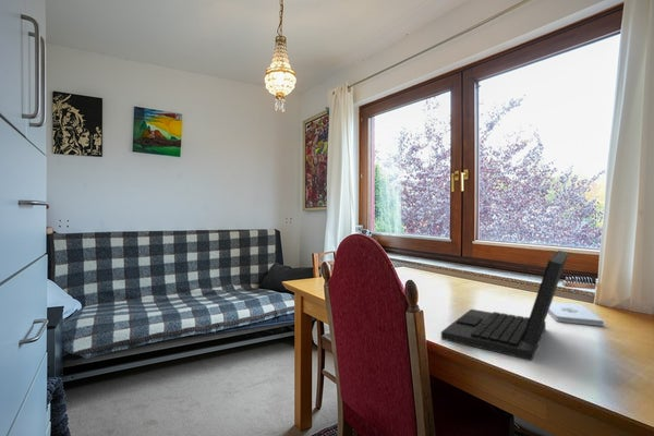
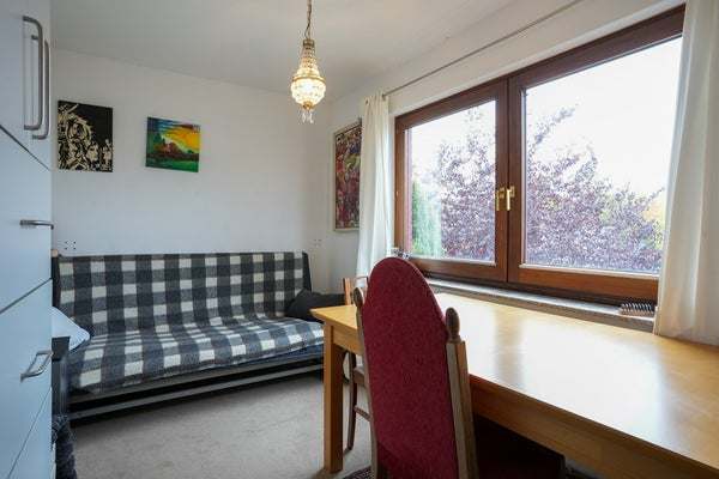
- notepad (569, 312)
- laptop (502, 313)
